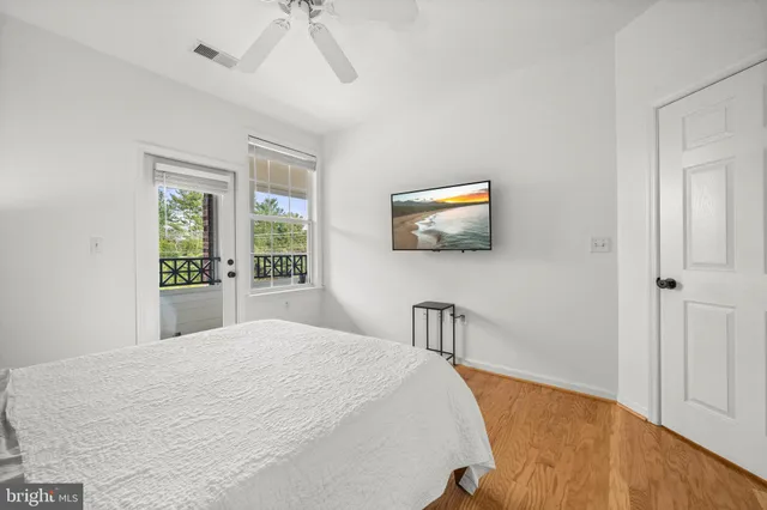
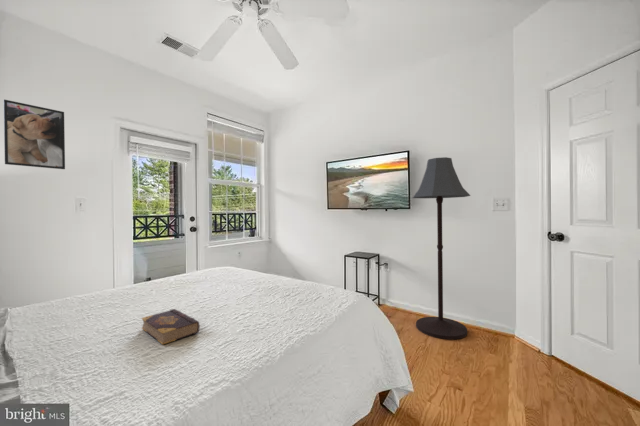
+ book (168, 323)
+ floor lamp (439, 244)
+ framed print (36, 136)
